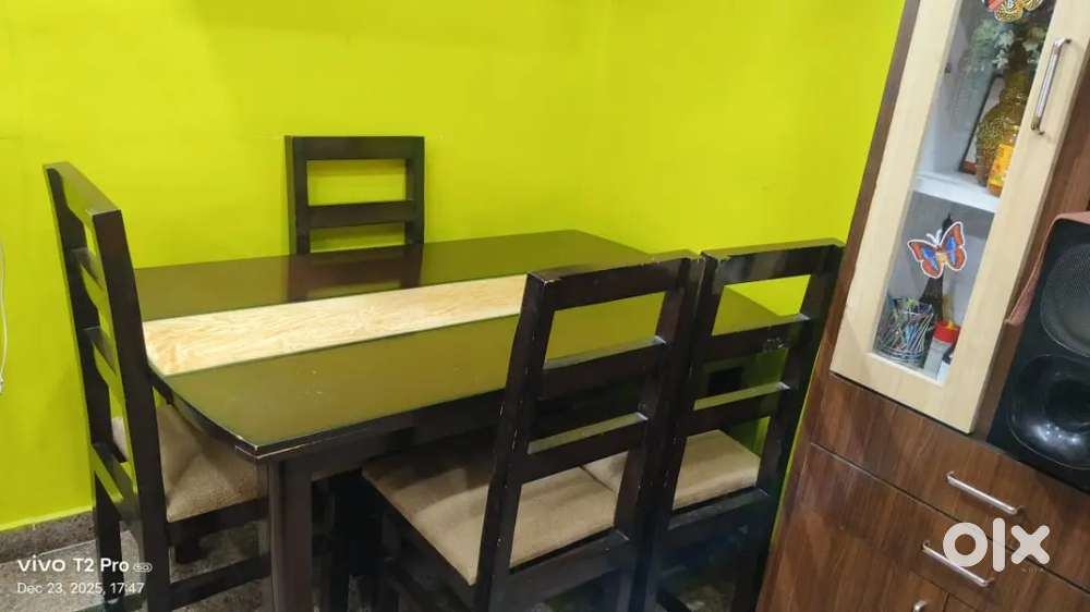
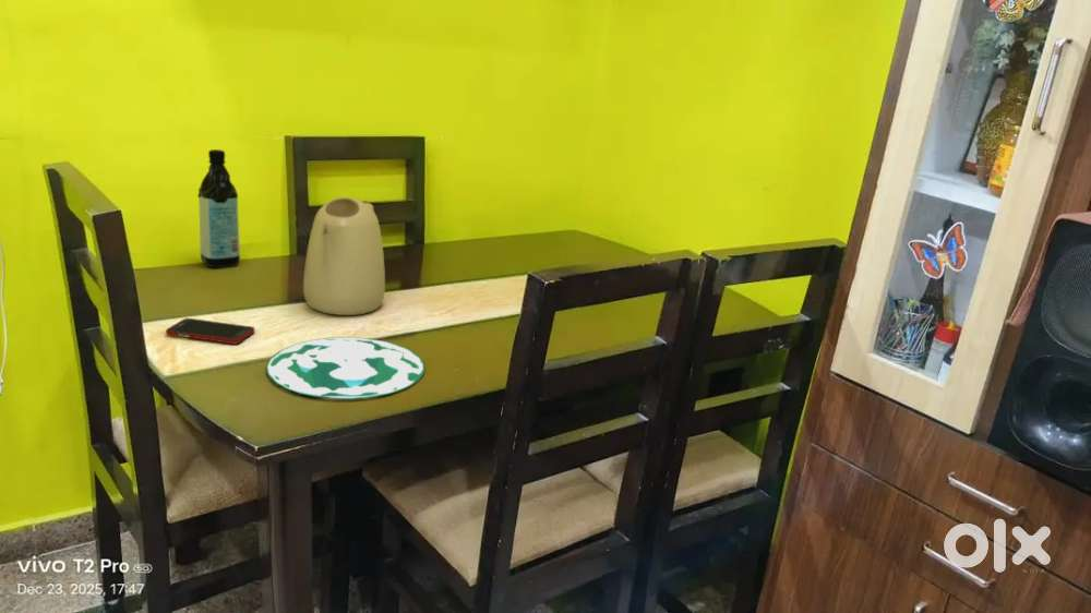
+ plate (347, 359)
+ water bottle (218, 207)
+ kettle (347, 251)
+ cell phone (211, 330)
